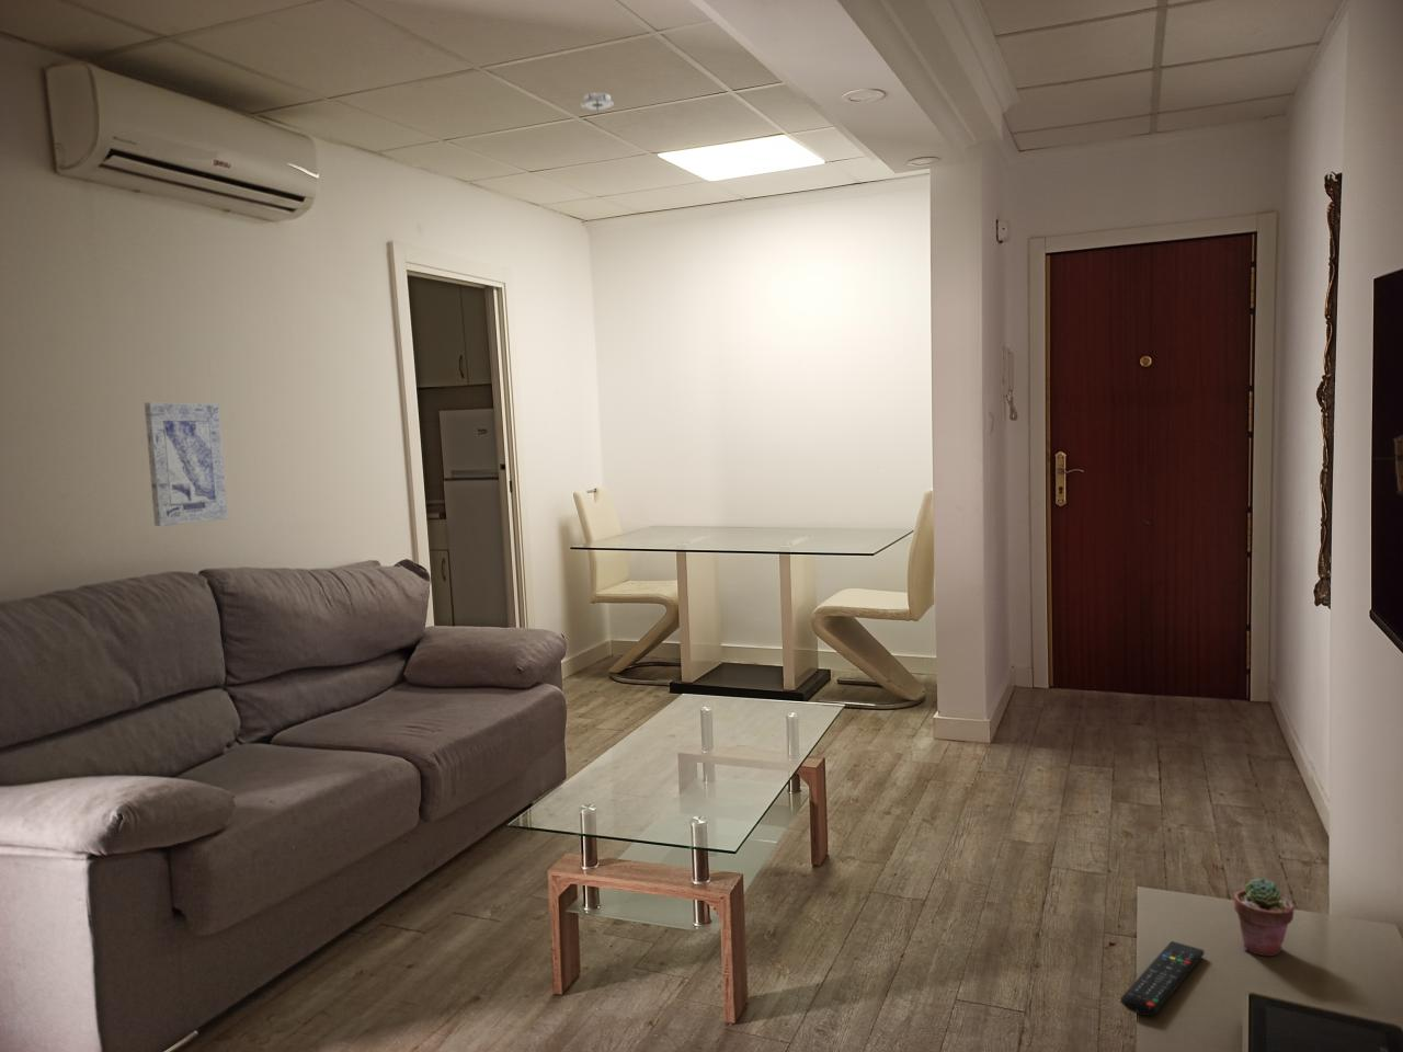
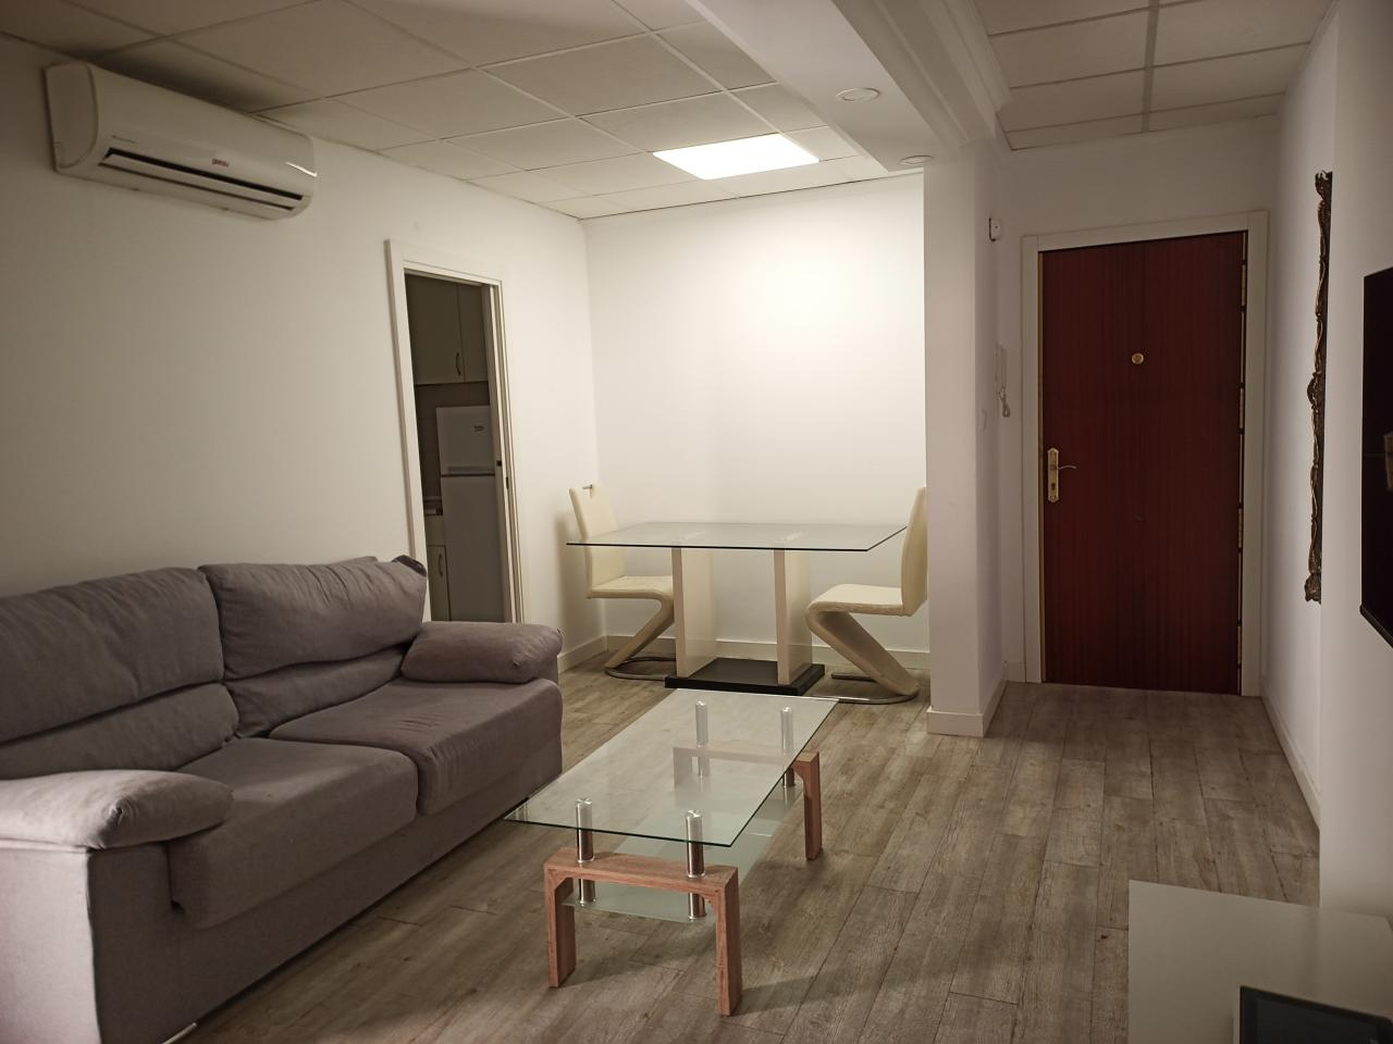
- potted succulent (1263, 914)
- wall art (188, 462)
- remote control (1163, 978)
- smoke detector (595, 101)
